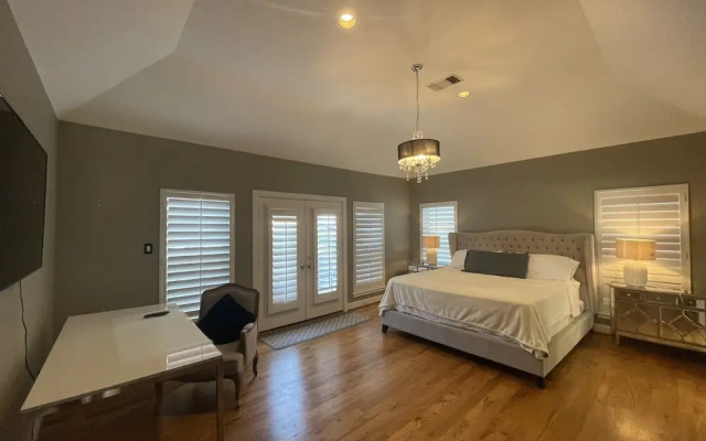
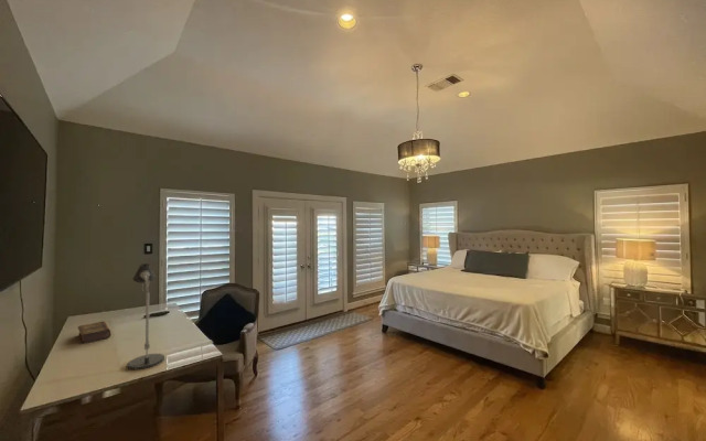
+ desk lamp (146, 309)
+ book (94, 331)
